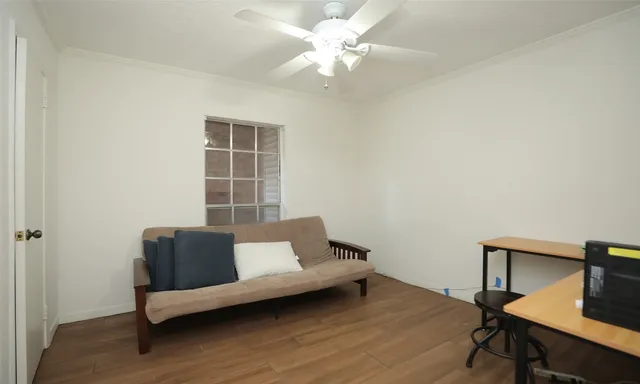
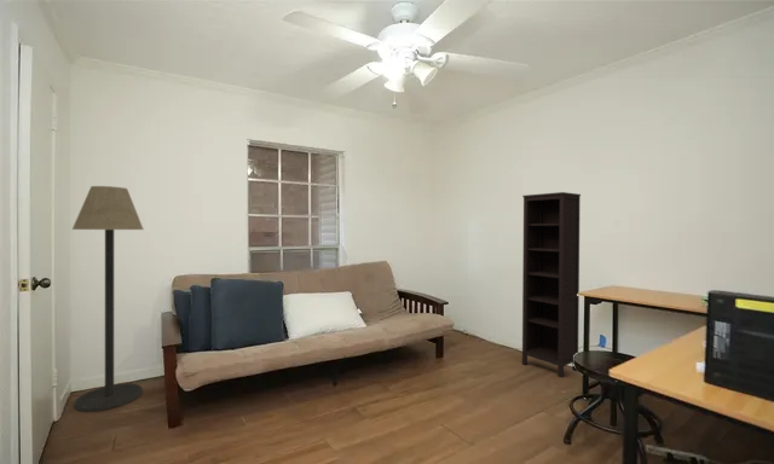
+ floor lamp (109, 292)
+ bookcase (549, 280)
